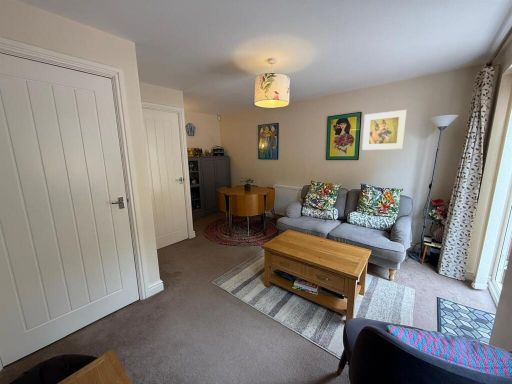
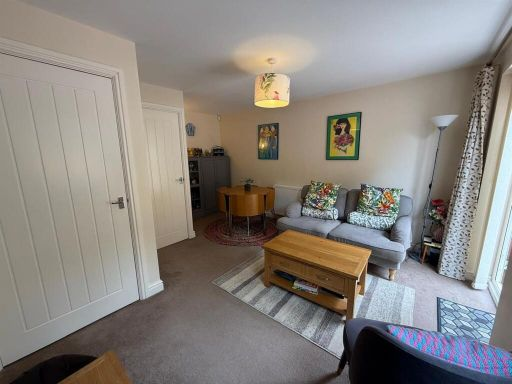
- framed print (383, 131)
